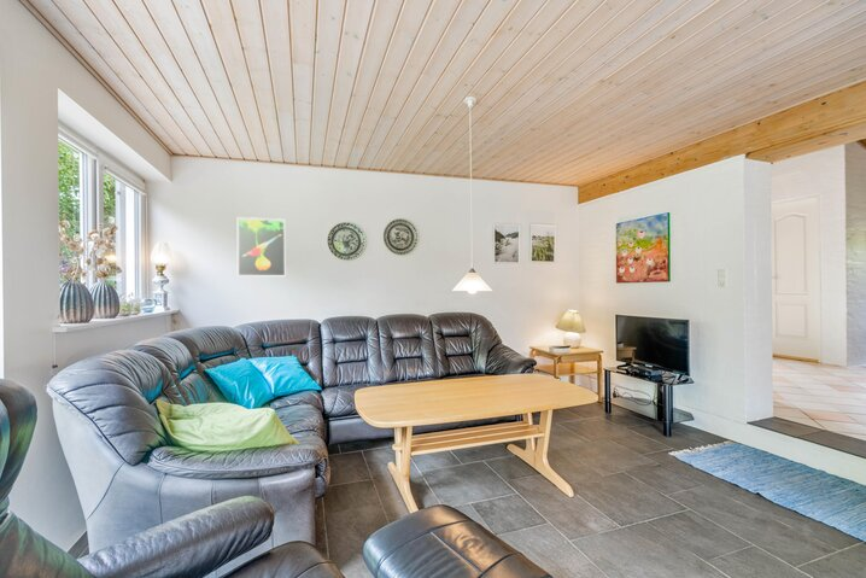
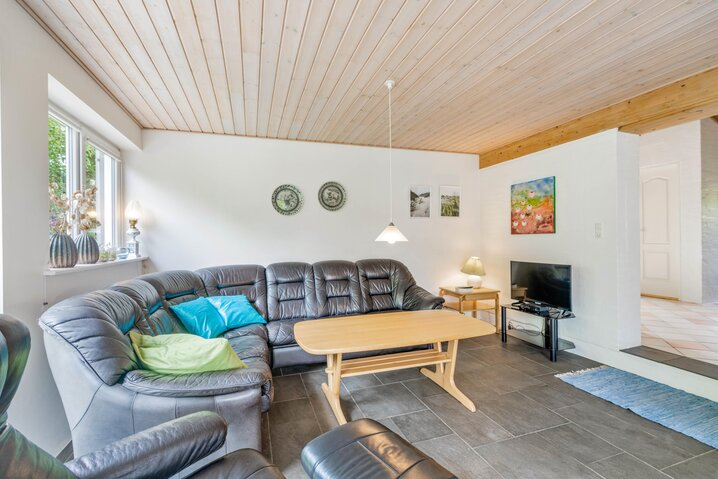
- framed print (262, 247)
